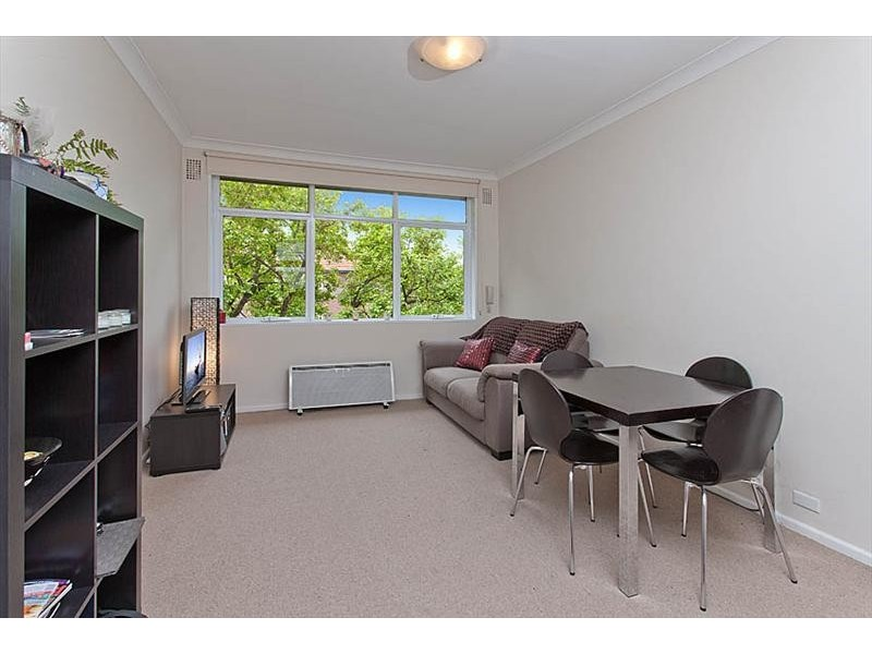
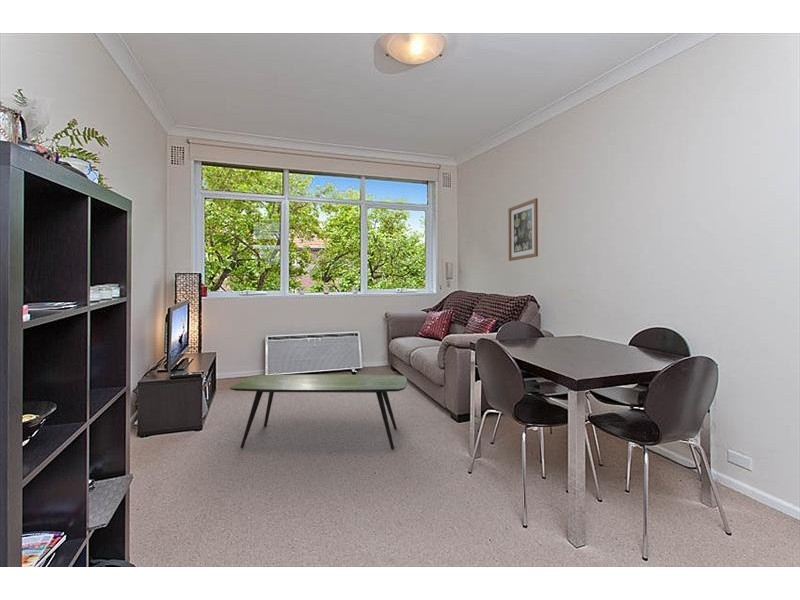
+ coffee table (323, 391)
+ wall art (522, 231)
